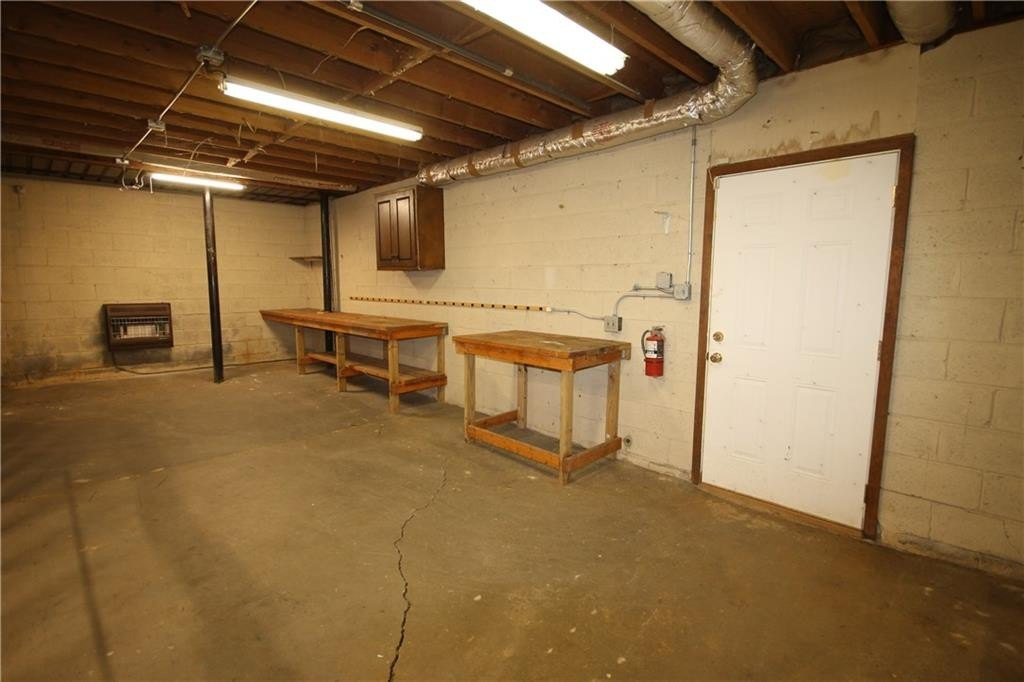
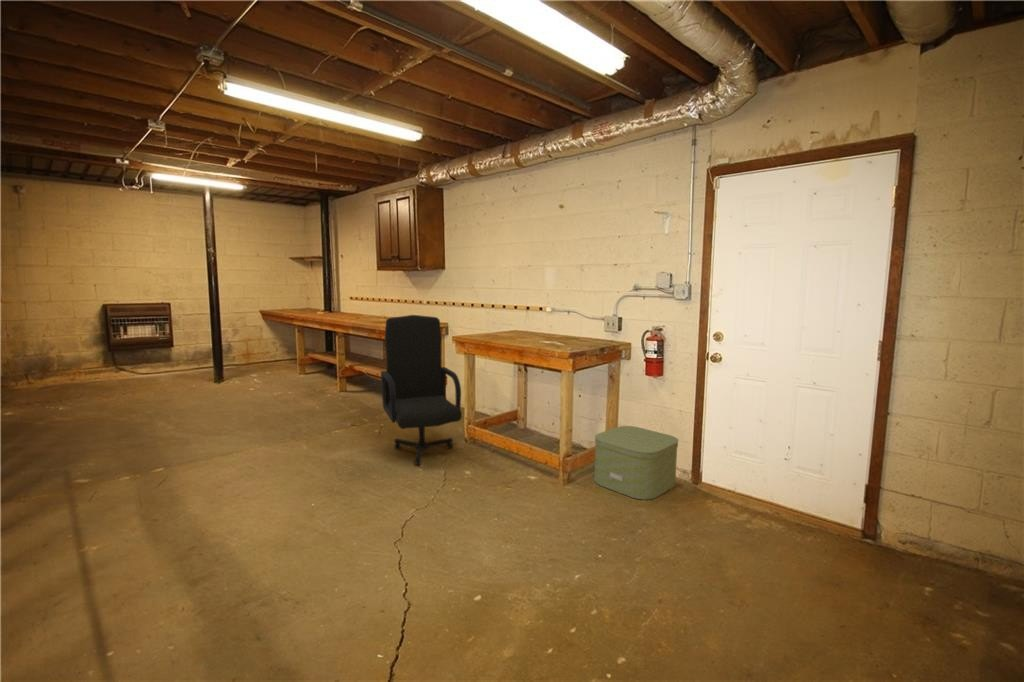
+ chair (421, 386)
+ storage box (635, 459)
